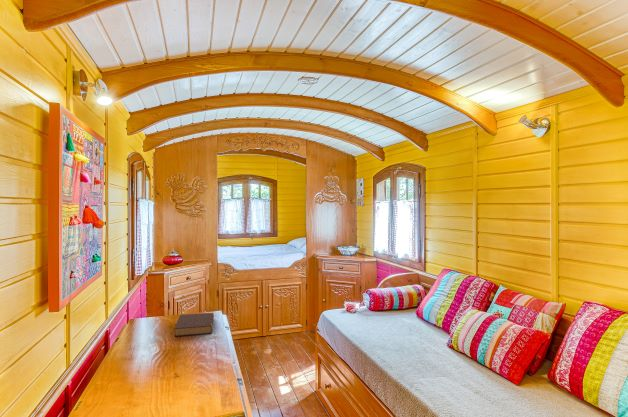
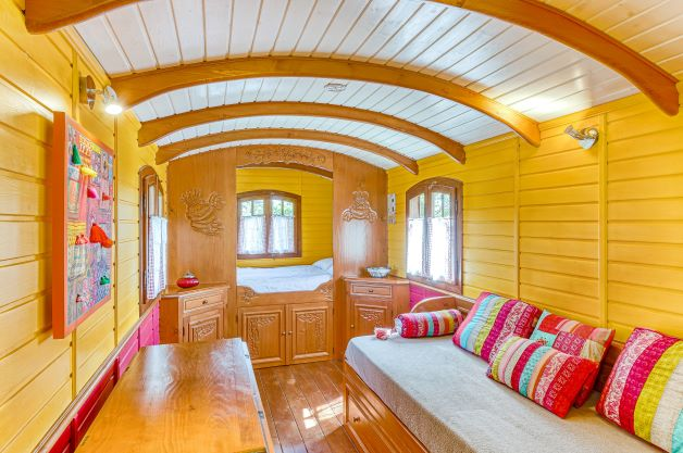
- book (195, 323)
